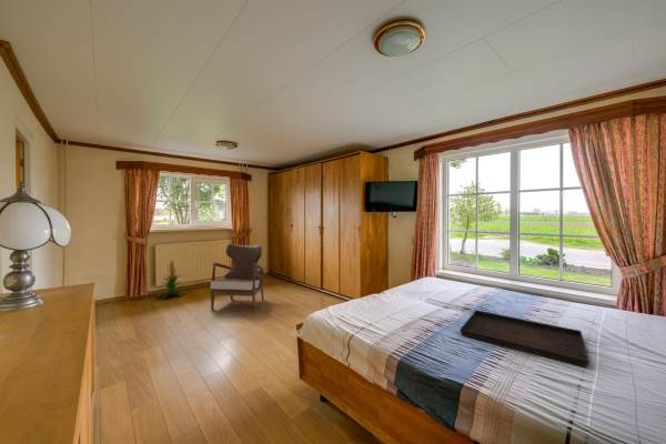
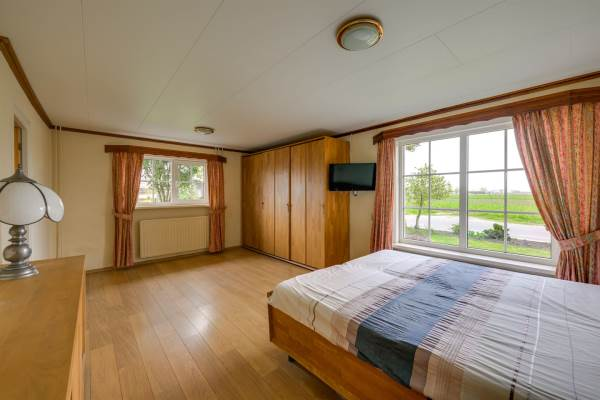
- serving tray (519, 332)
- armchair (239, 275)
- indoor plant (172, 276)
